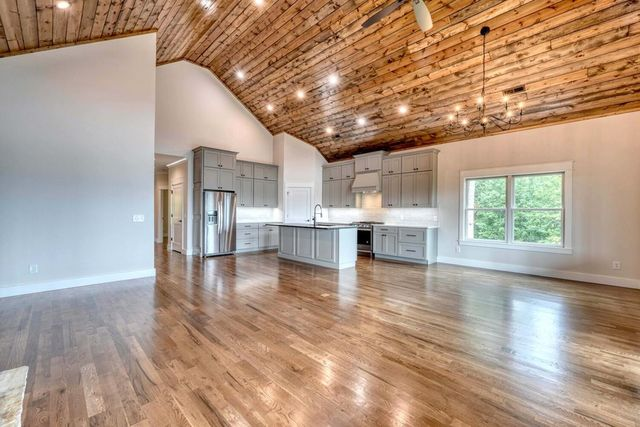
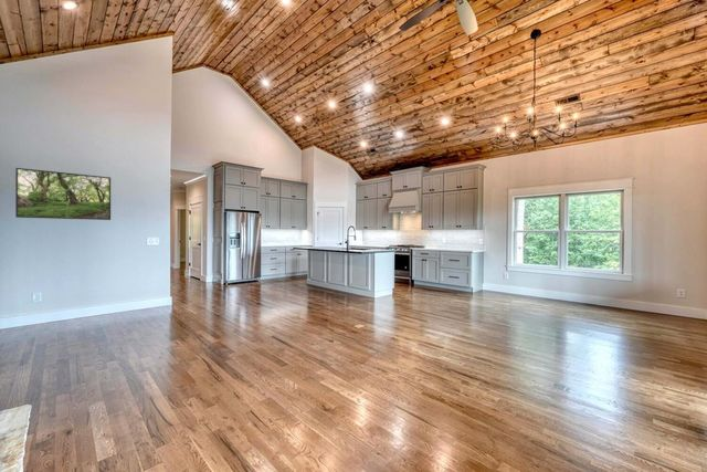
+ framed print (66, 196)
